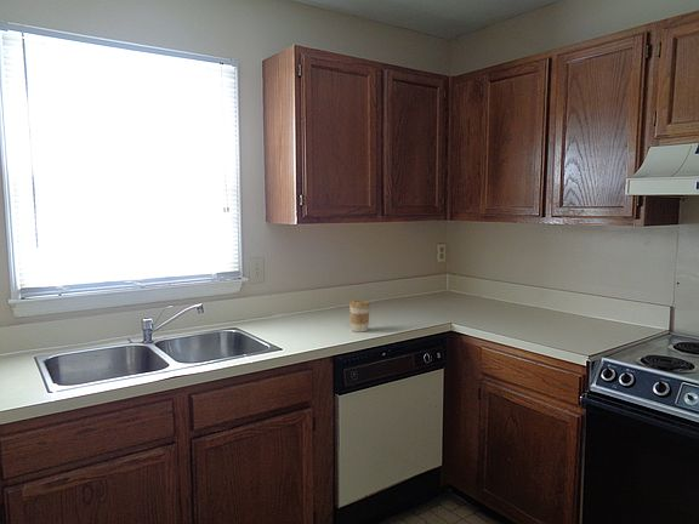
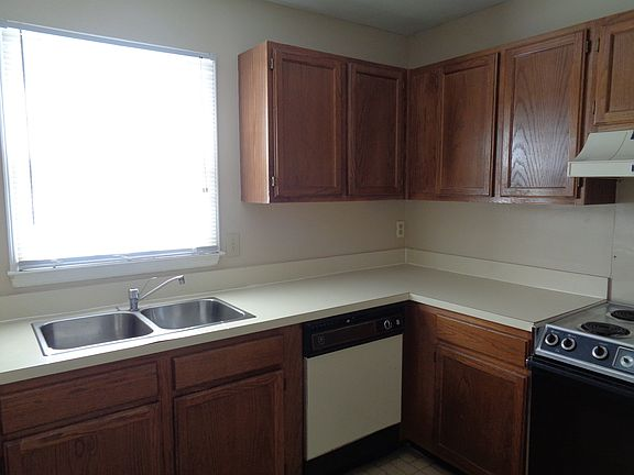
- coffee cup (359, 315)
